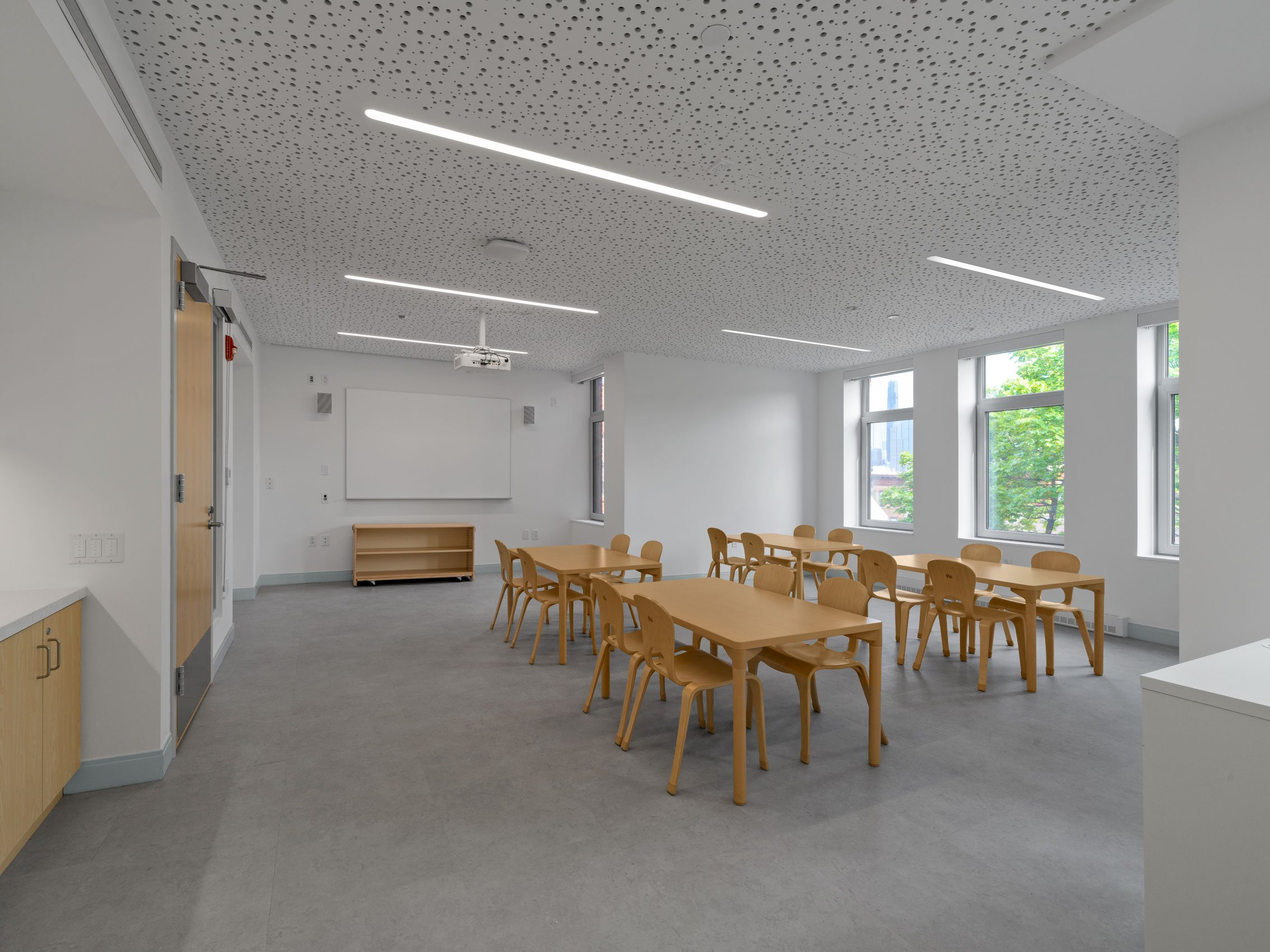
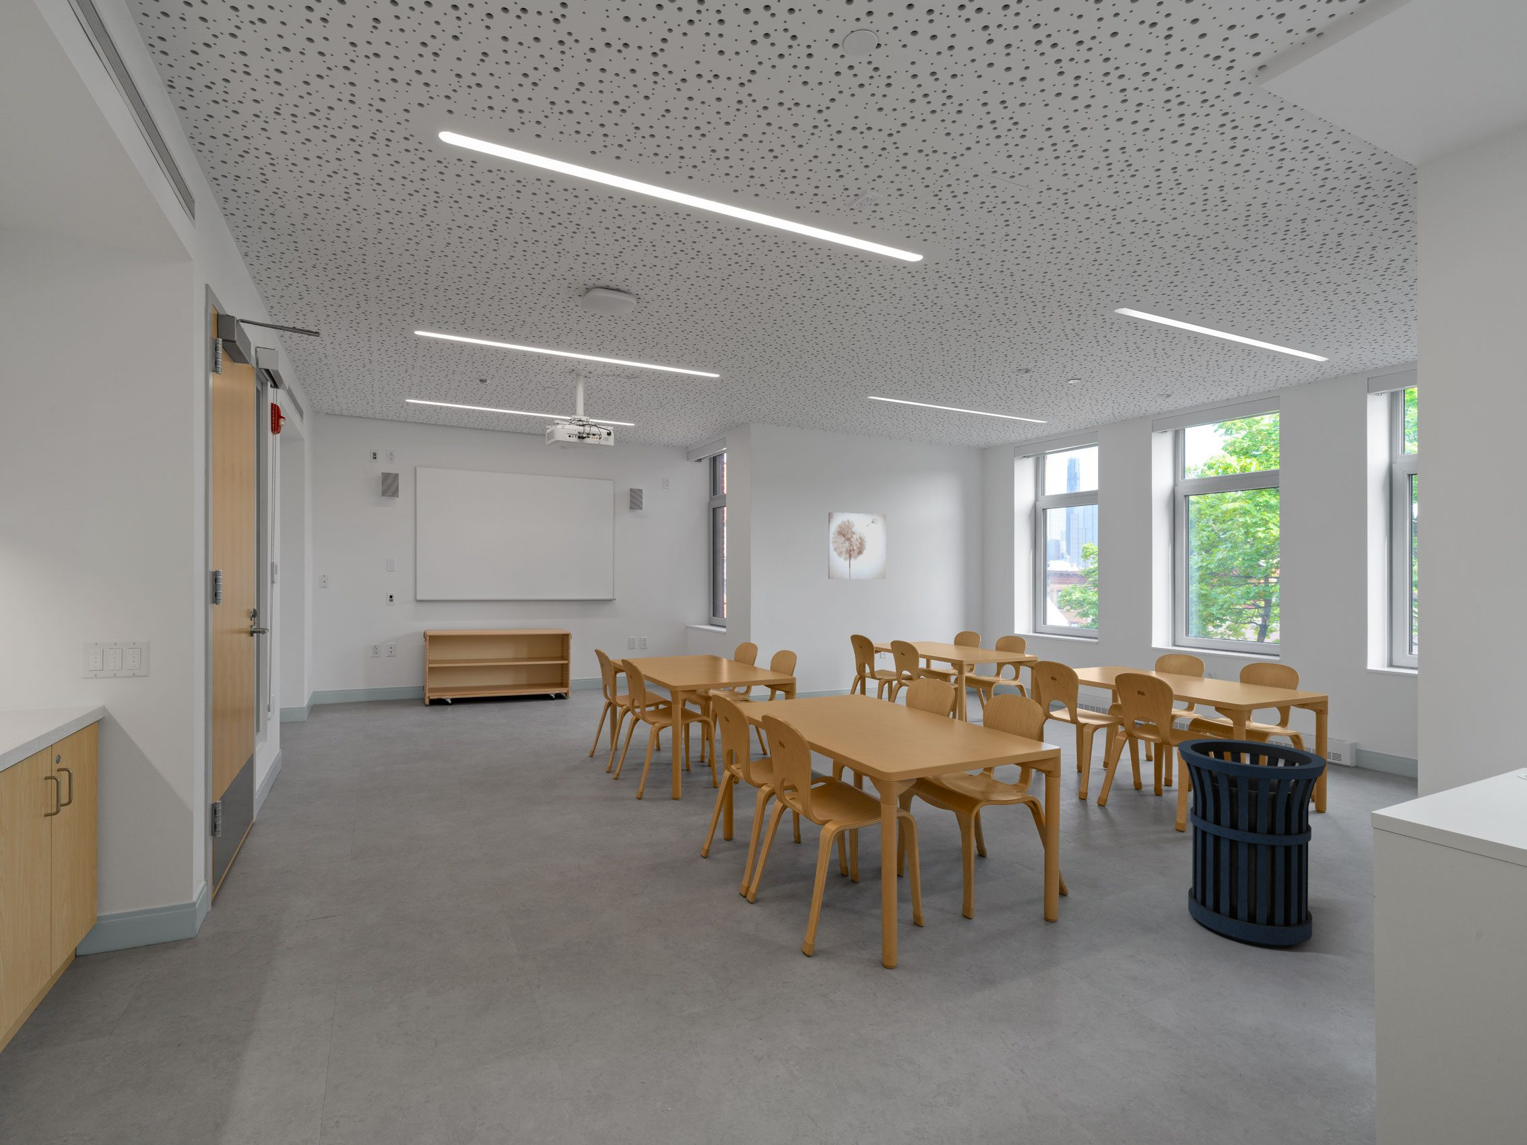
+ trash can (1248, 838)
+ wall art (857, 546)
